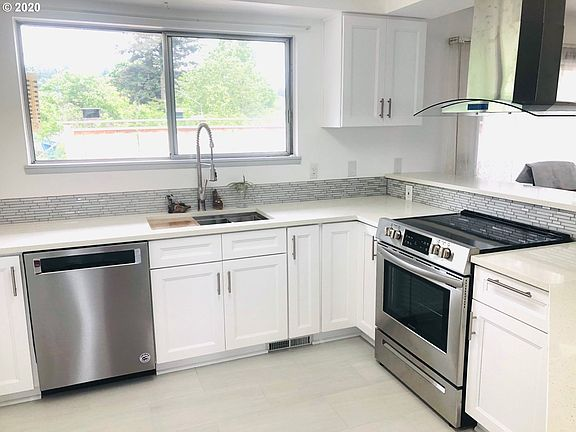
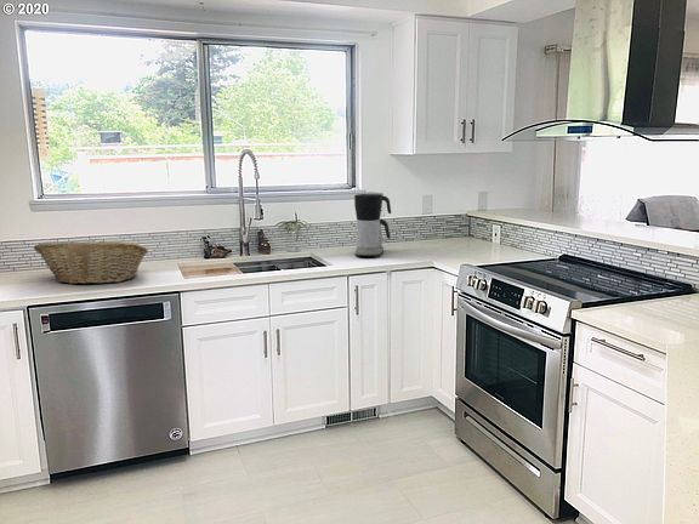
+ fruit basket (92, 257)
+ coffee maker (373, 223)
